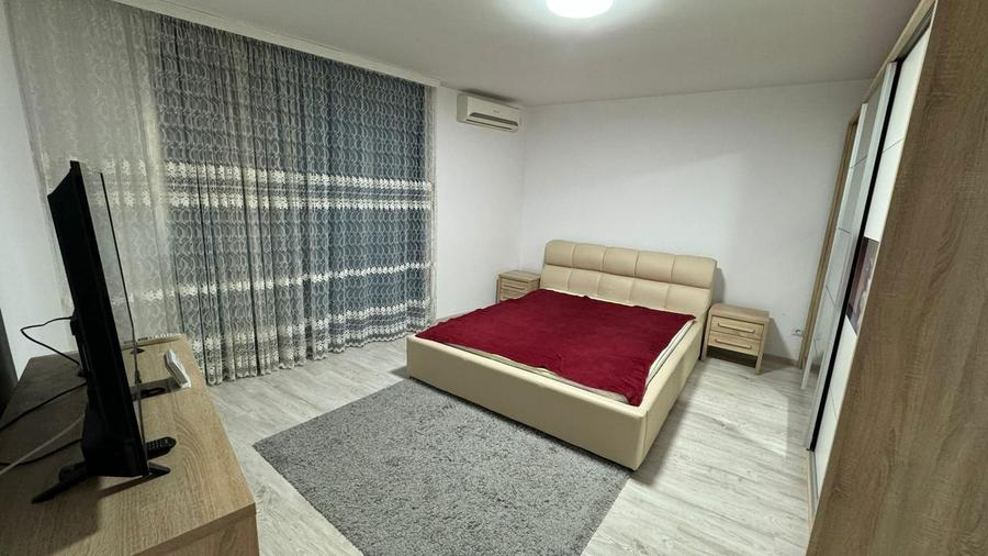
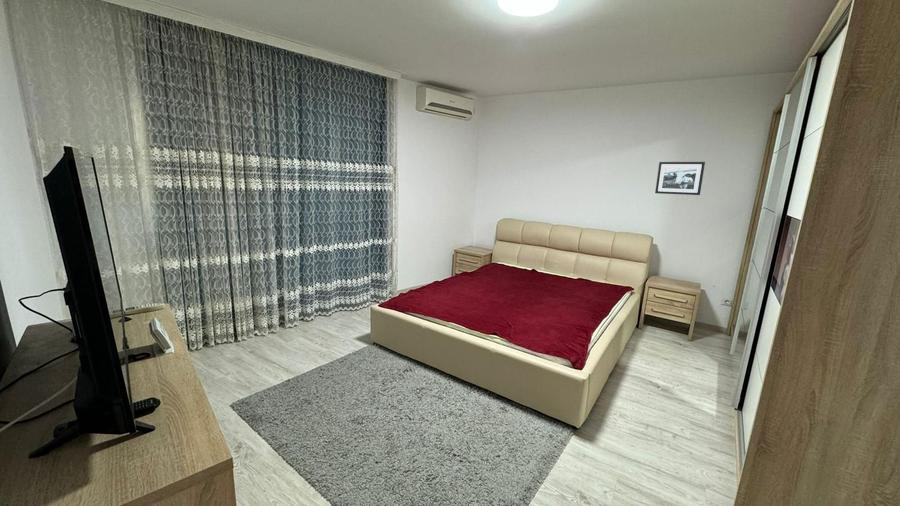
+ picture frame (679, 178)
